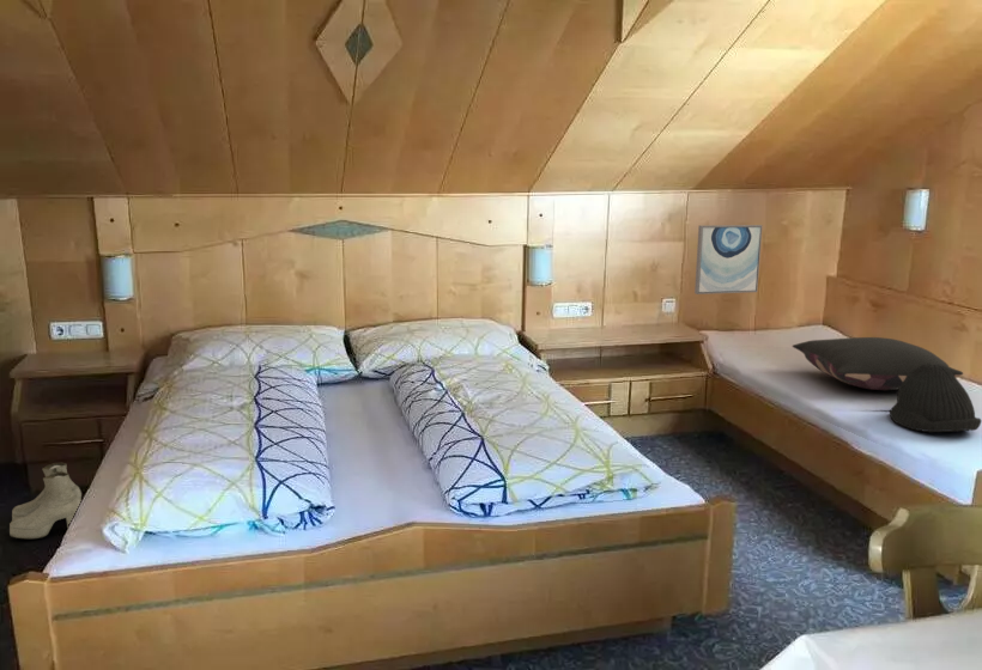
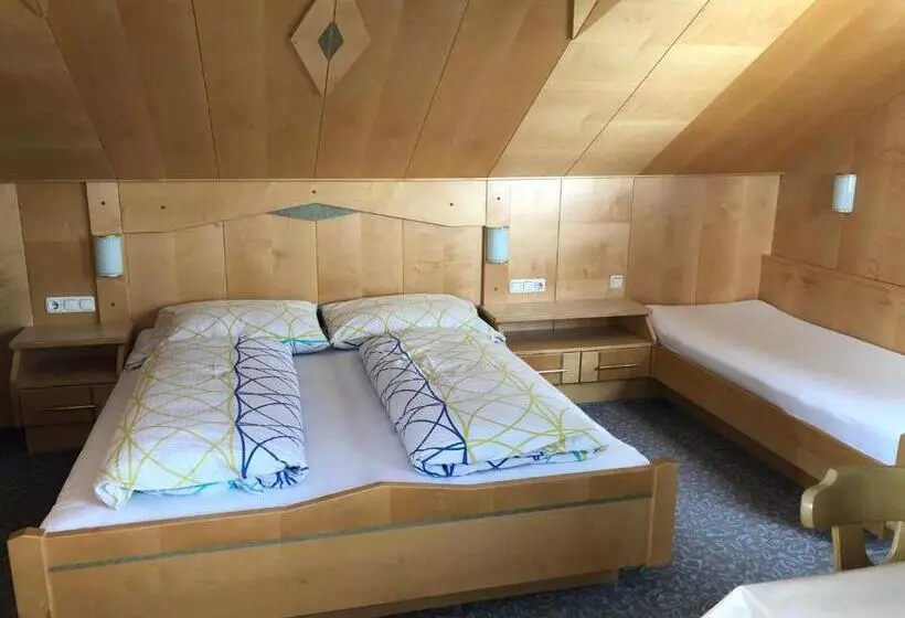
- hat (934, 395)
- pillow (871, 360)
- boots (44, 498)
- wall art (728, 258)
